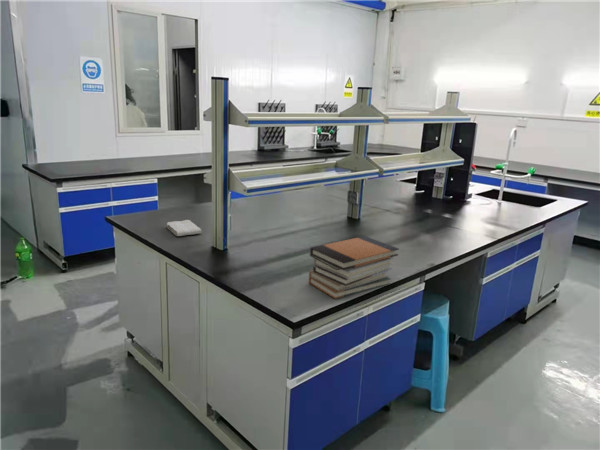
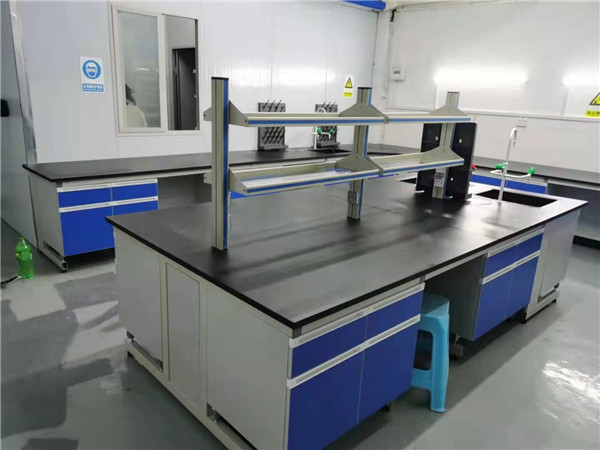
- washcloth (183, 227)
- book stack (353, 265)
